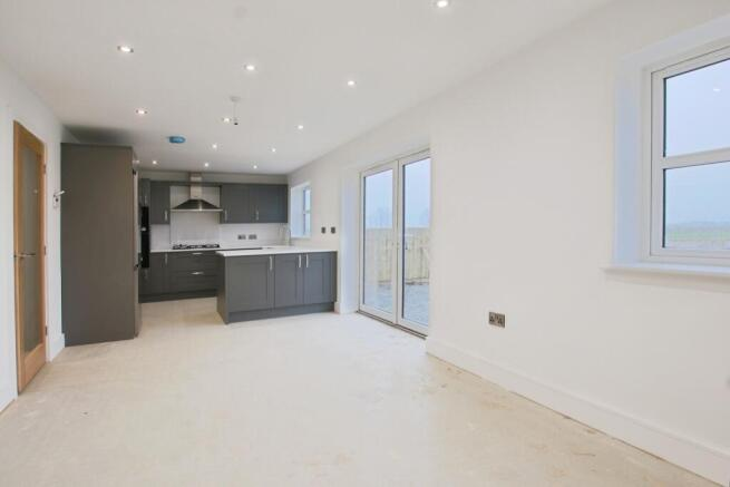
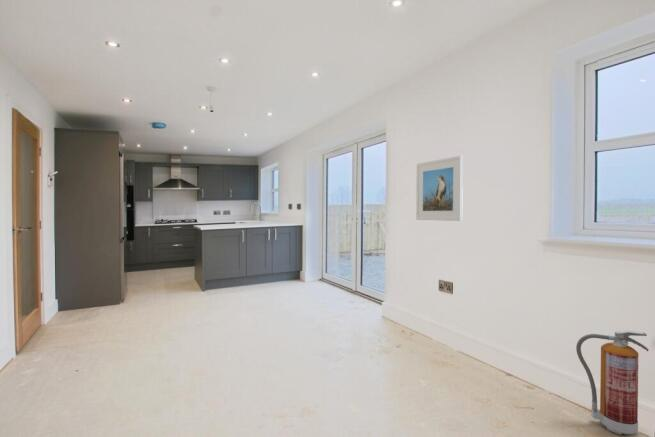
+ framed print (437, 190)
+ fire extinguisher (611, 377)
